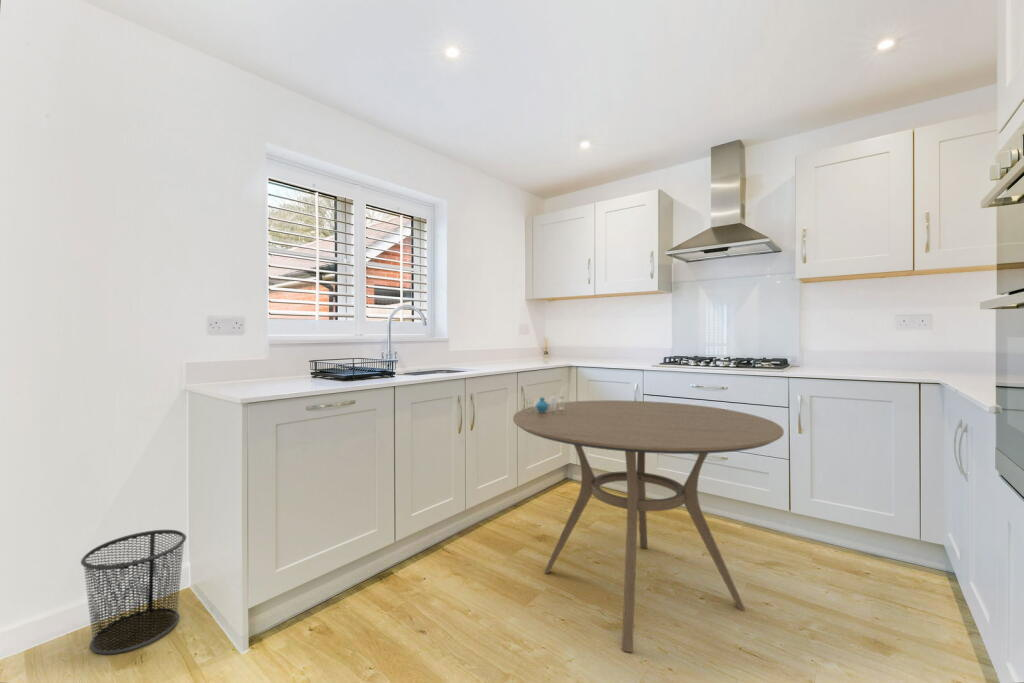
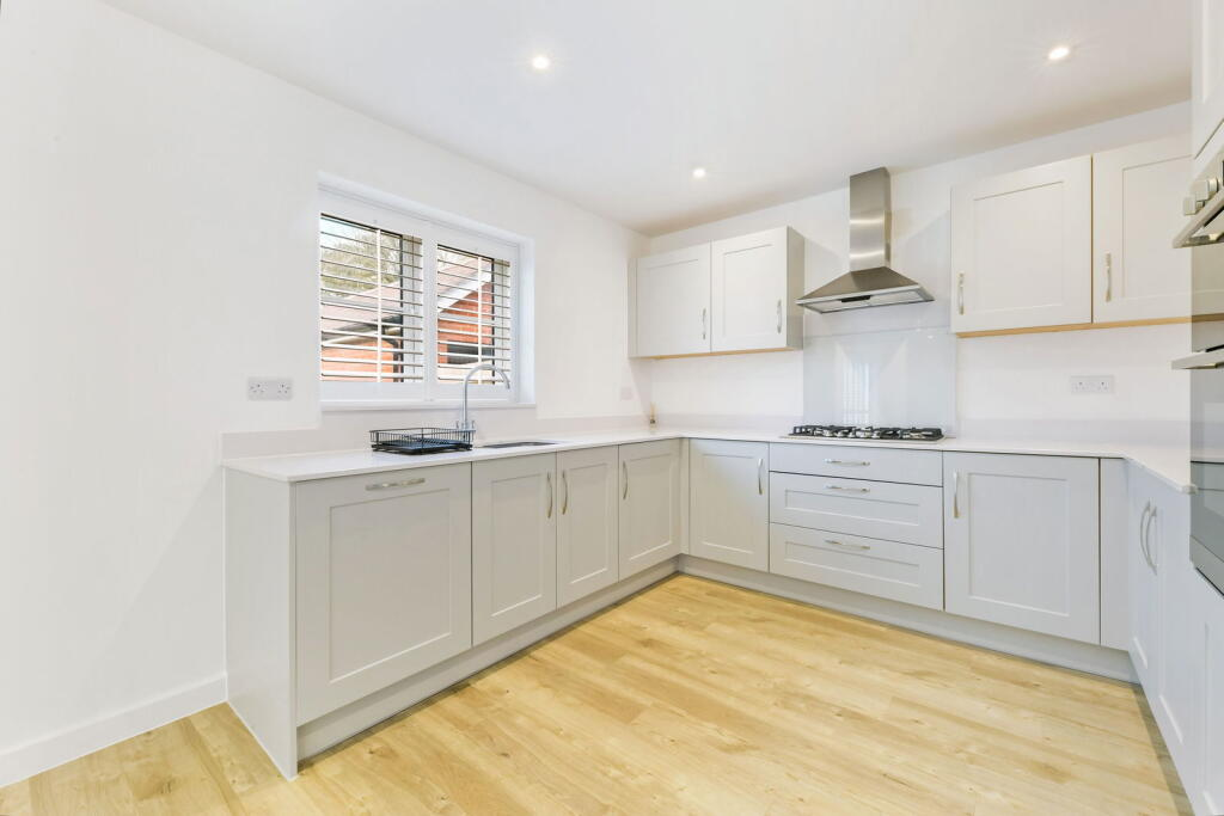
- dining table (637, 502)
- waste bin (136, 588)
- vase (545, 404)
